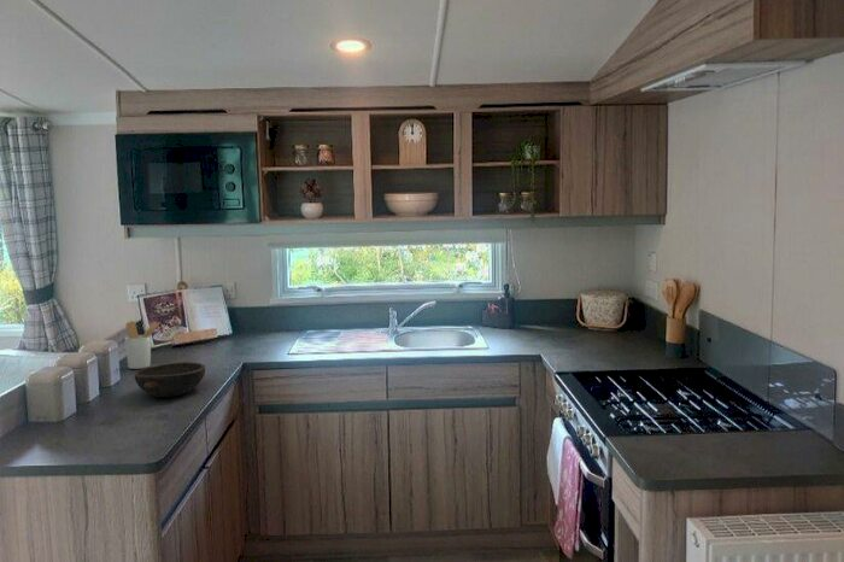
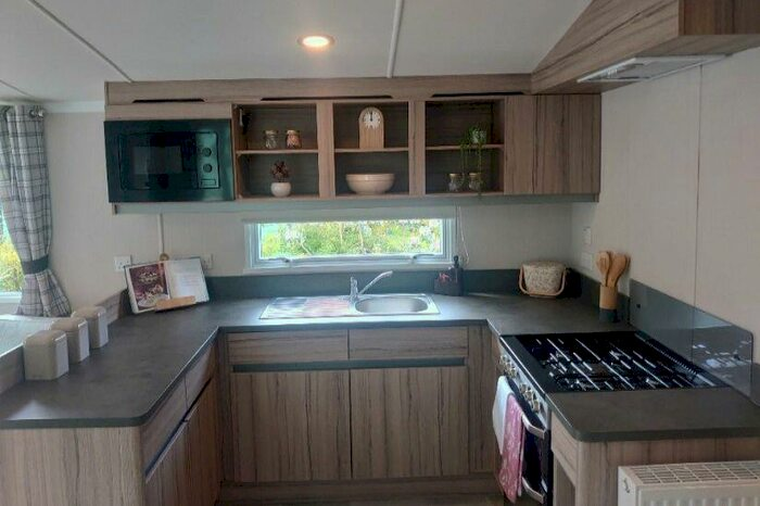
- bowl (171, 380)
- utensil holder (143, 343)
